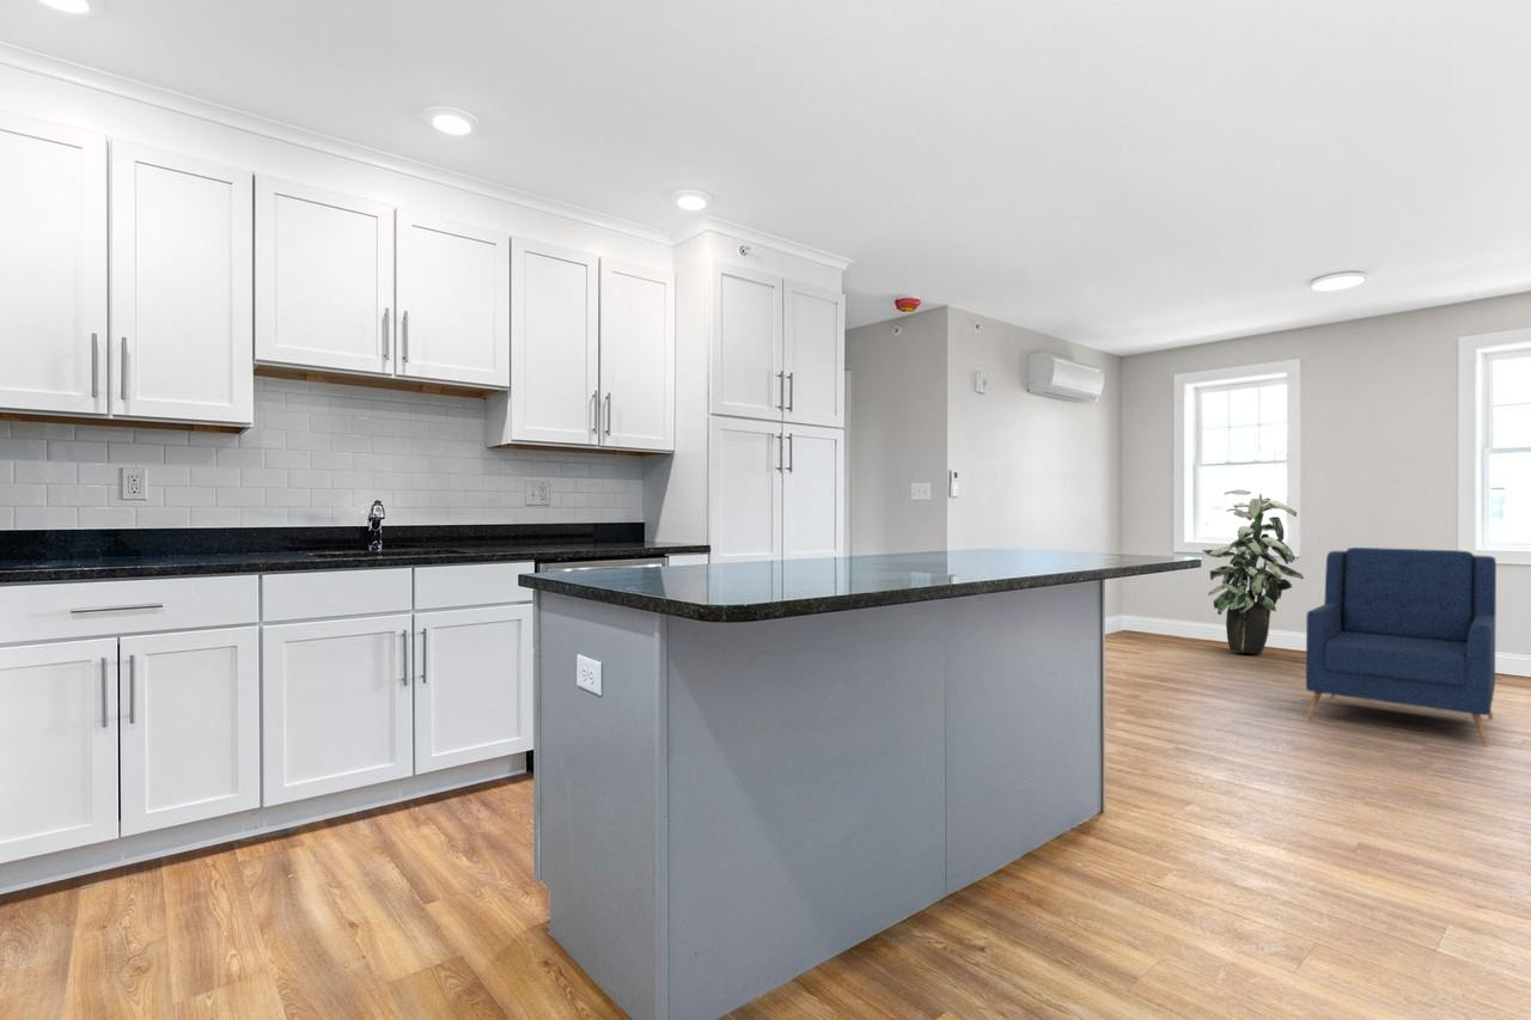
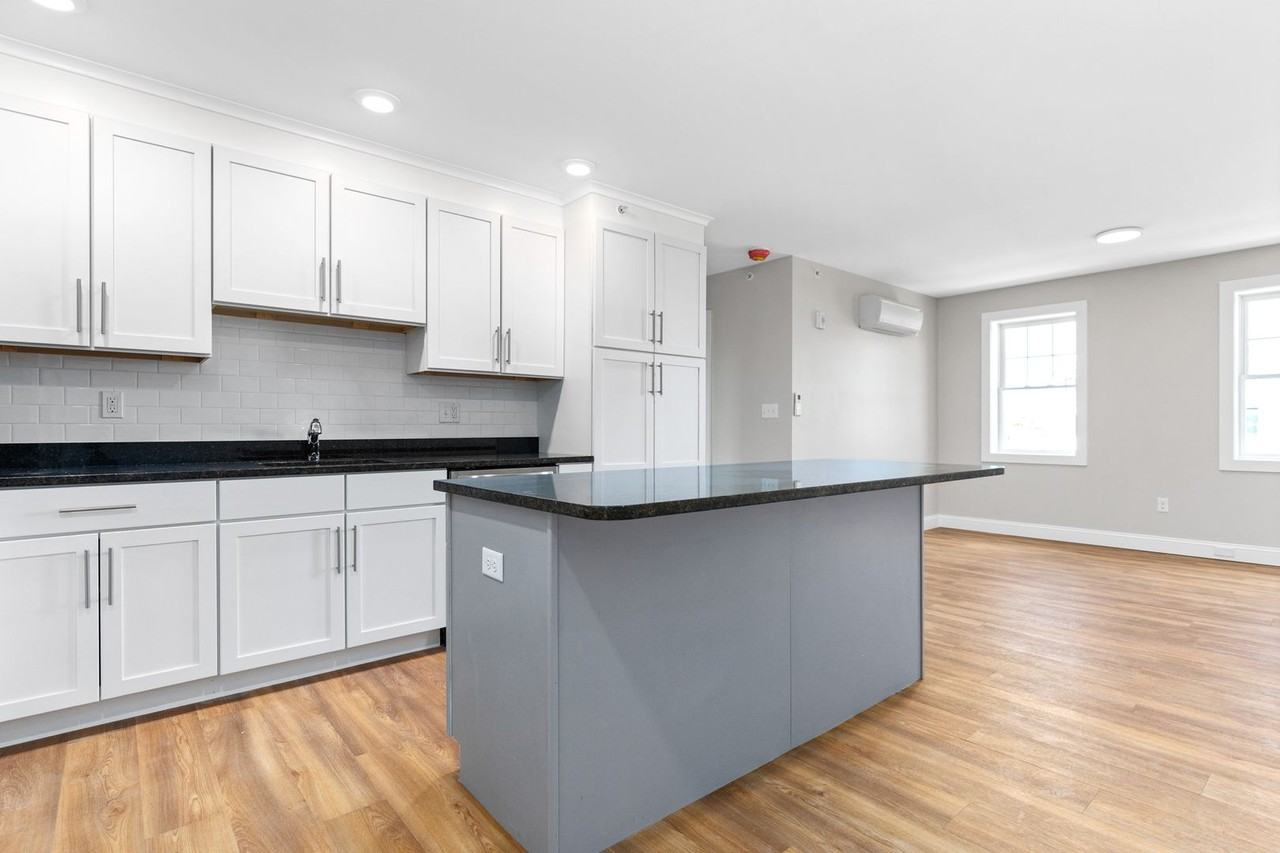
- armchair (1401, 634)
- indoor plant (1248, 570)
